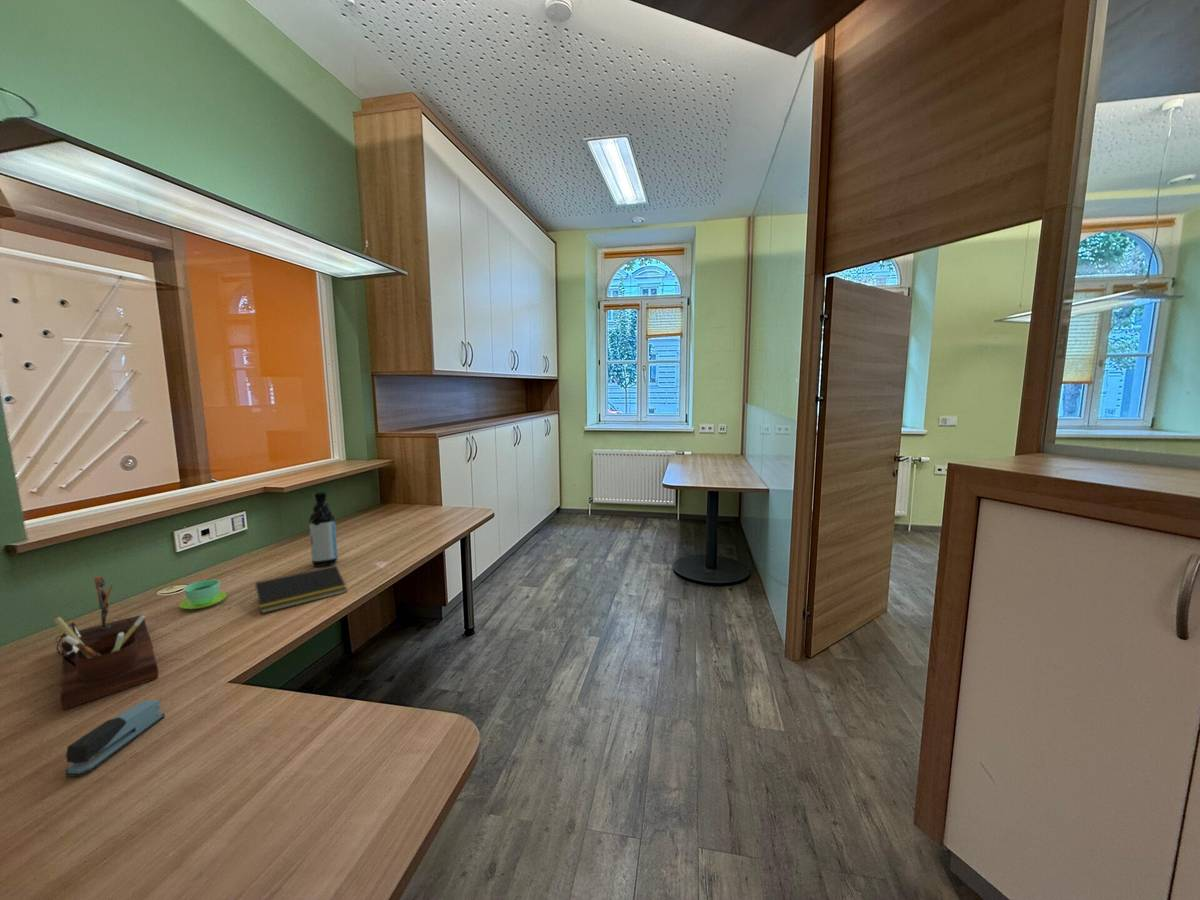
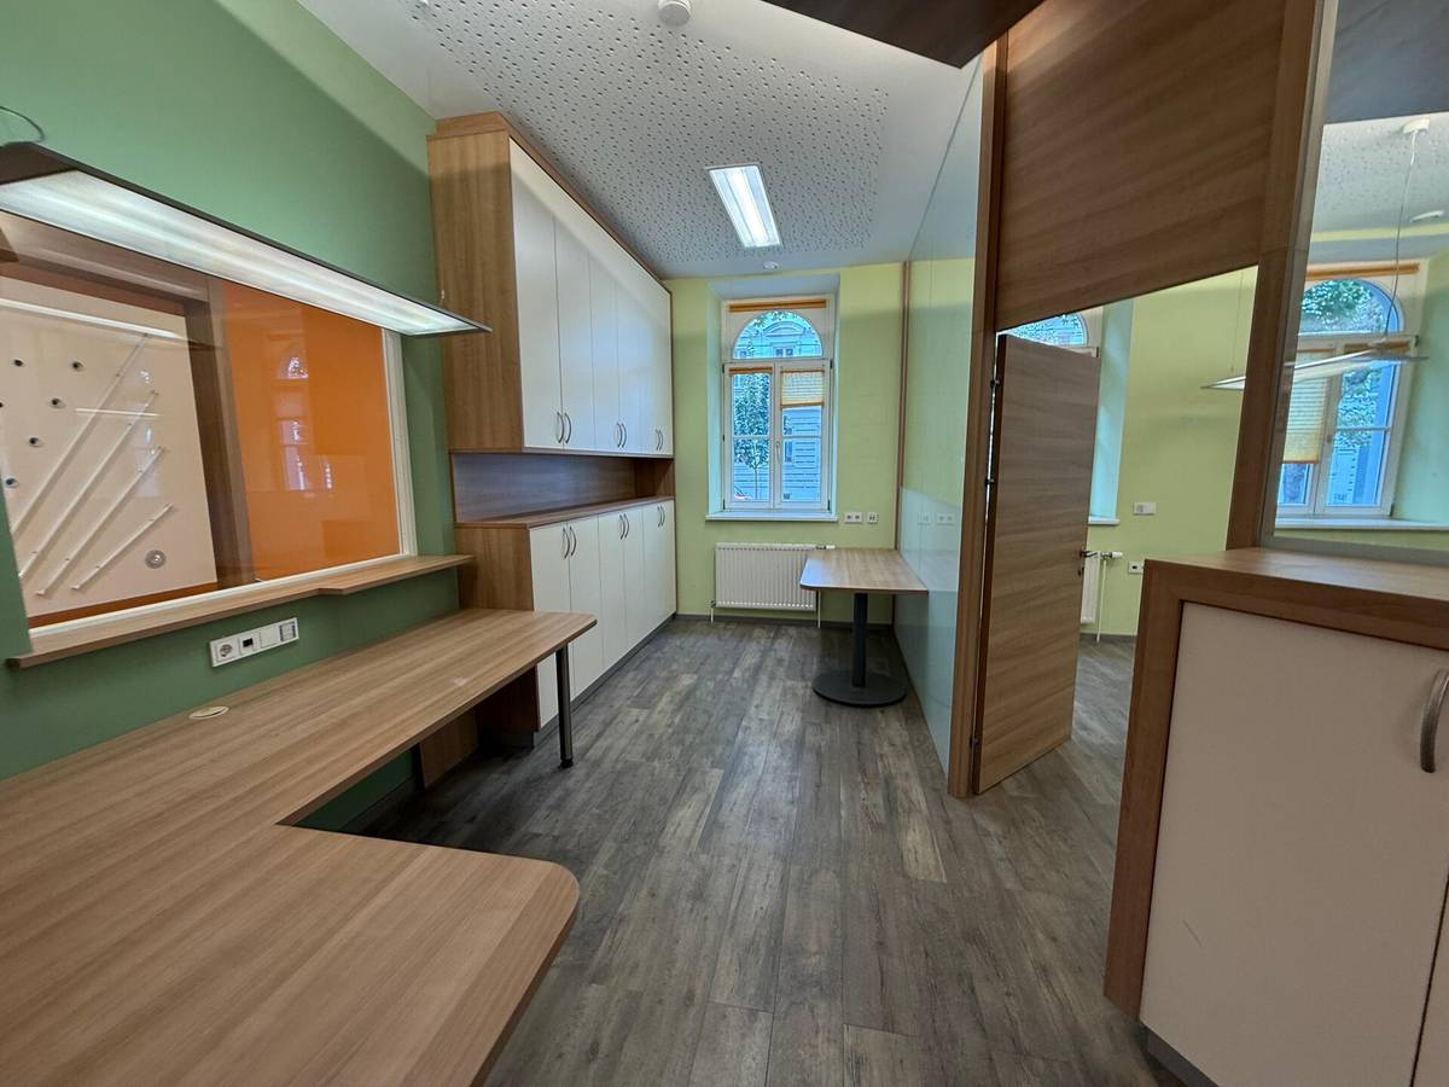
- water bottle (322, 528)
- cup (203, 594)
- desk organizer (103, 629)
- notepad (301, 587)
- stapler (116, 731)
